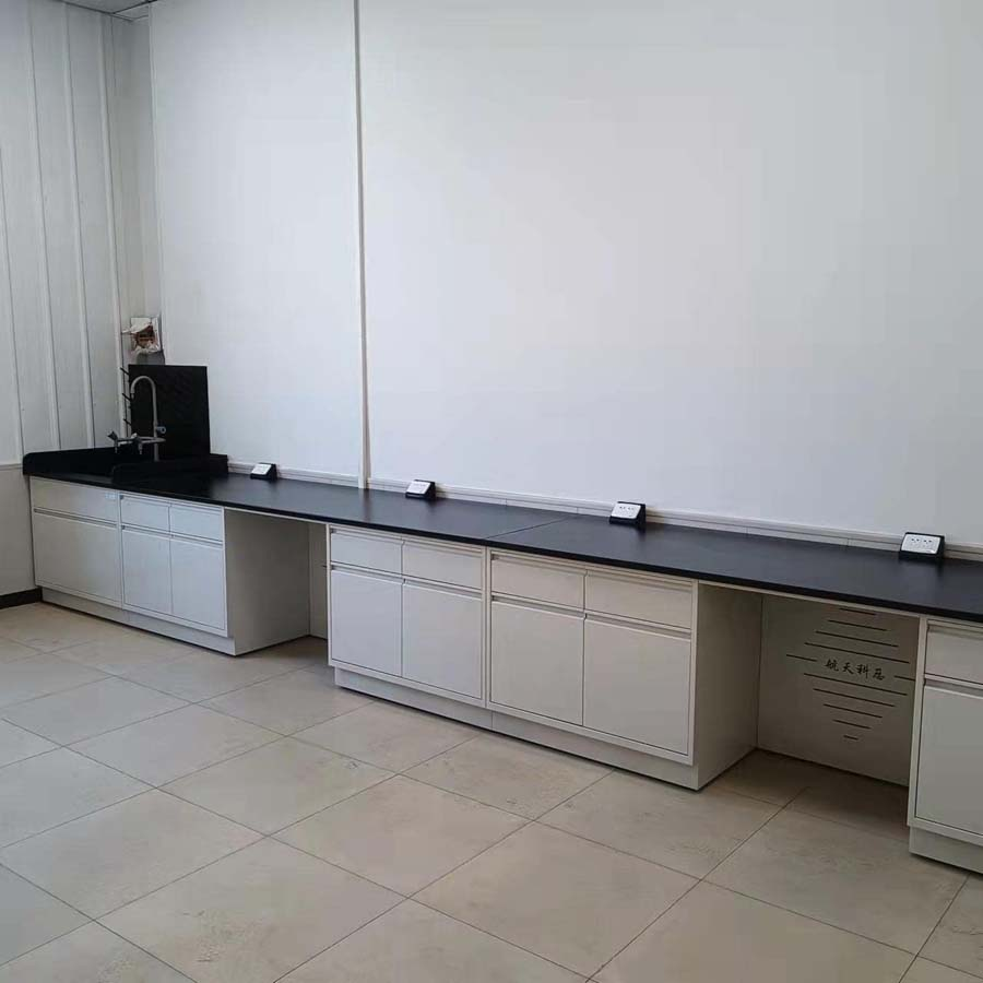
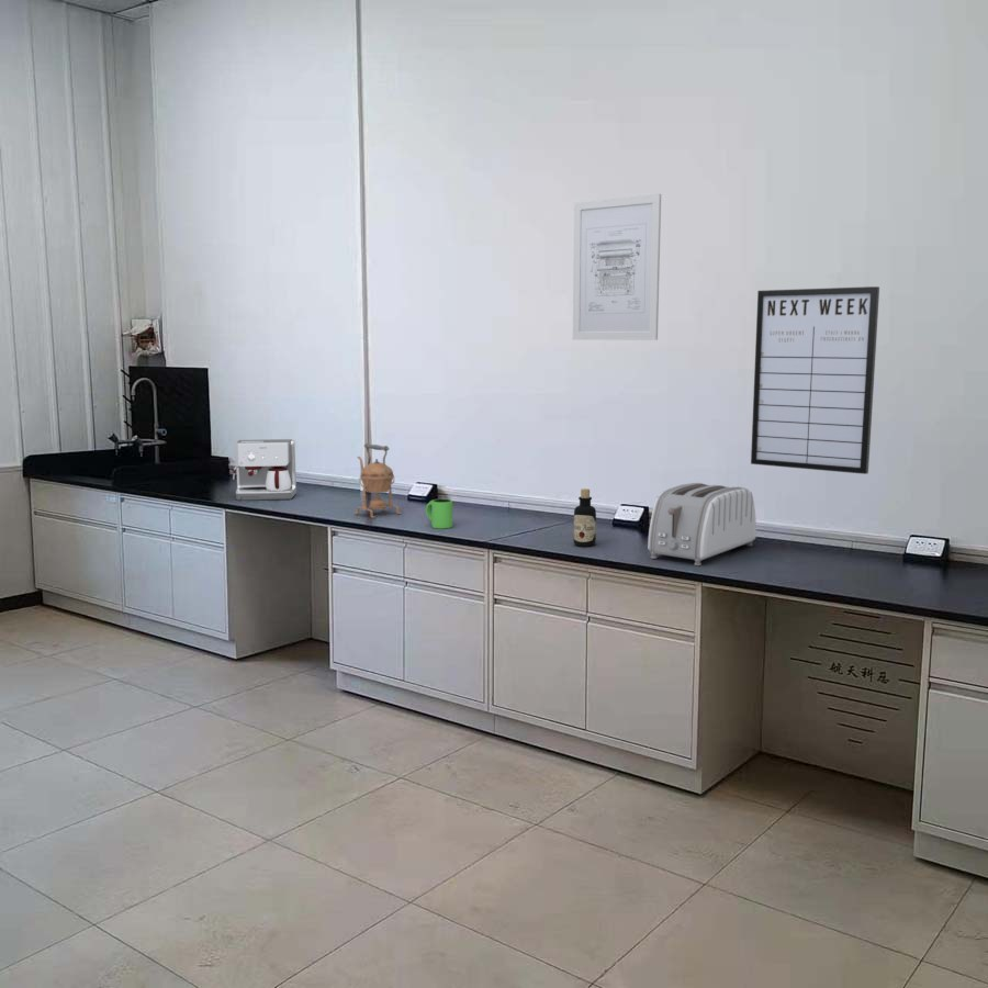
+ kettle (372, 479)
+ mug (438, 513)
+ bottle (584, 517)
+ coffee maker (265, 469)
+ writing board (811, 380)
+ toaster (701, 519)
+ wall art (615, 269)
